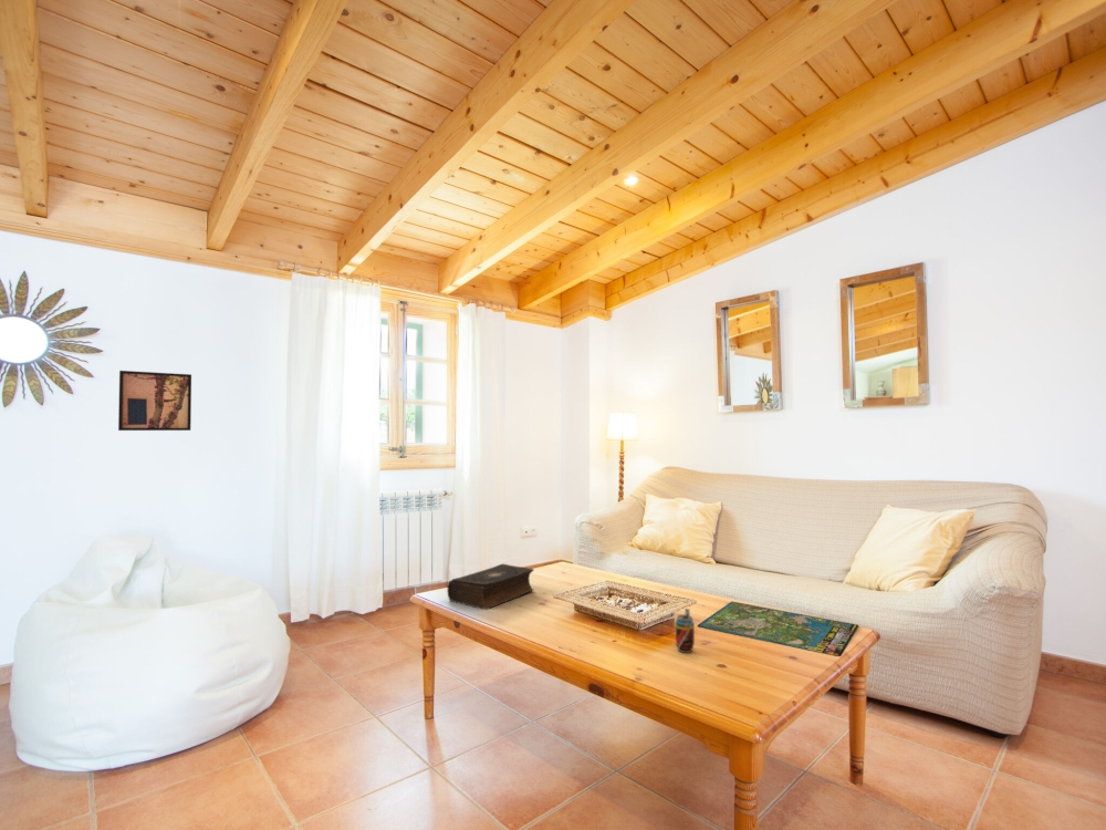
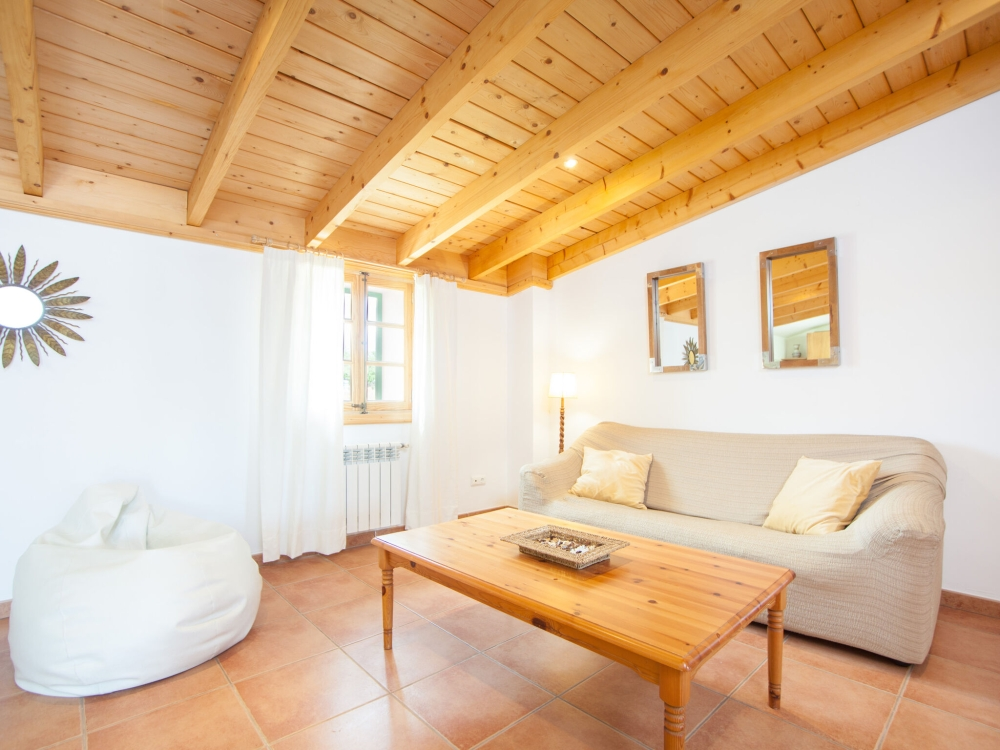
- beverage can (685, 630)
- wall art (156, 401)
- board game (778, 625)
- book (492, 583)
